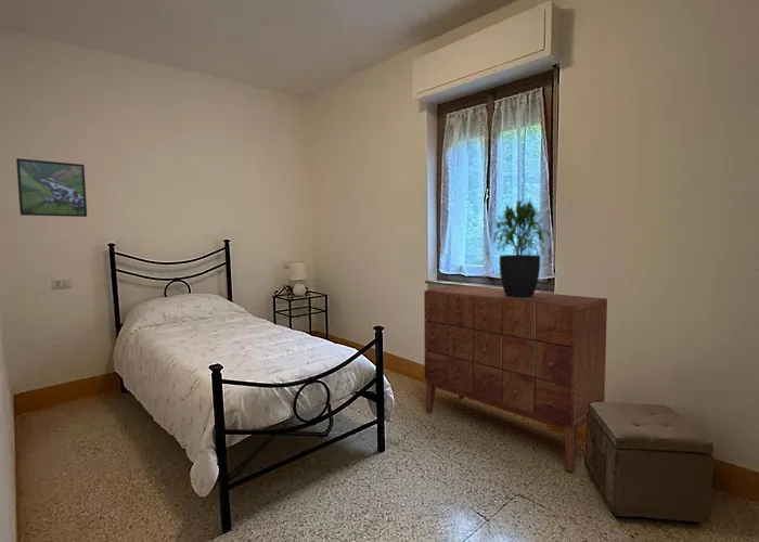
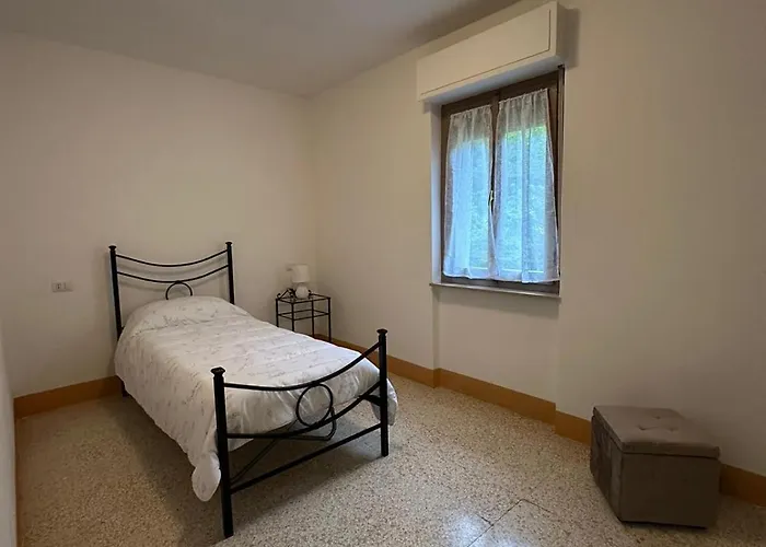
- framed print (53, 189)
- dresser (504, 362)
- potted plant (516, 247)
